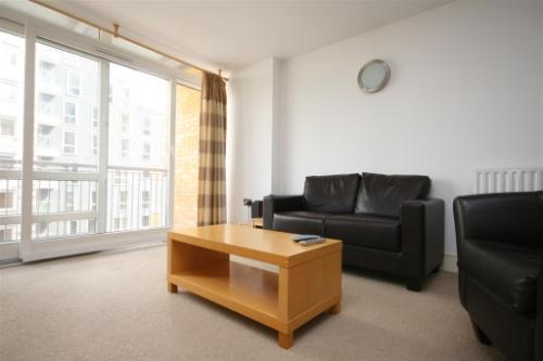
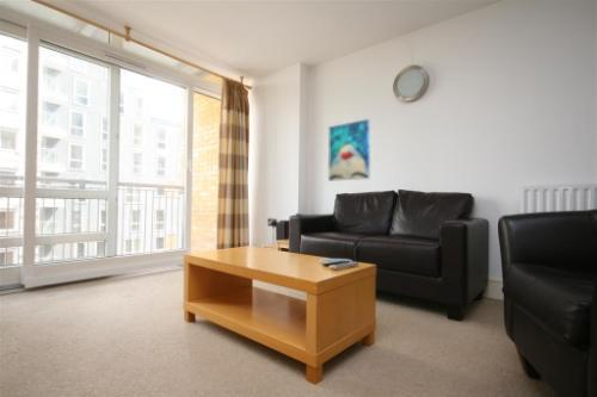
+ wall art (347, 151)
